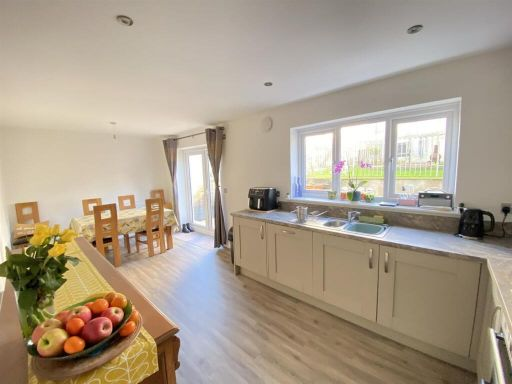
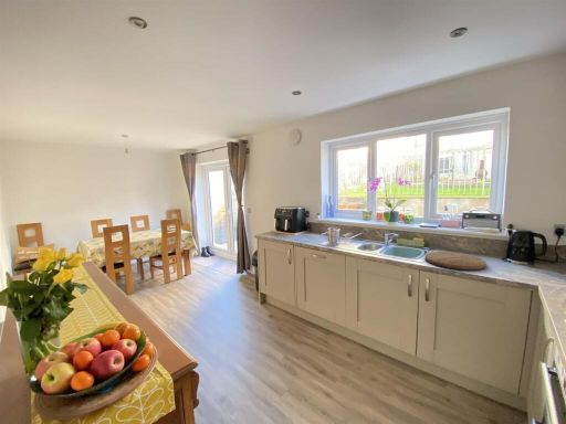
+ cutting board (453, 259)
